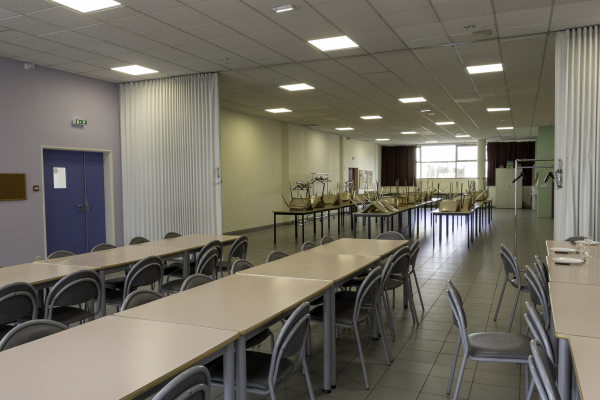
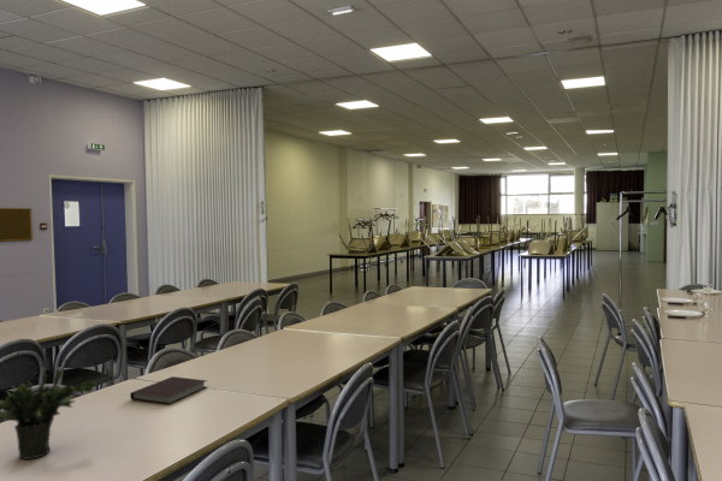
+ notebook (170, 390)
+ potted plant (51, 405)
